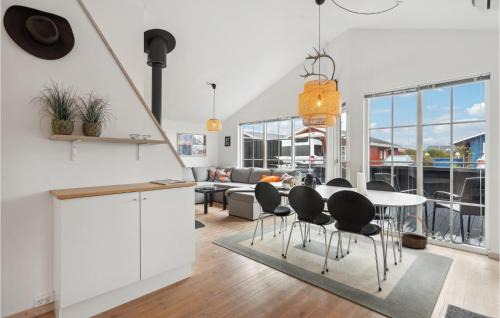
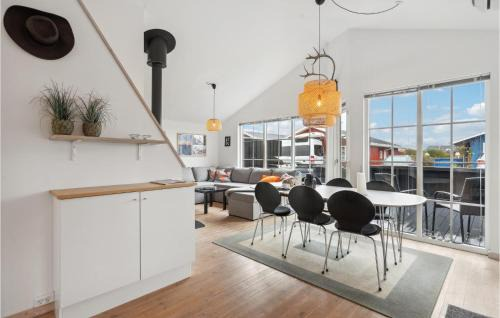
- basket (411, 233)
